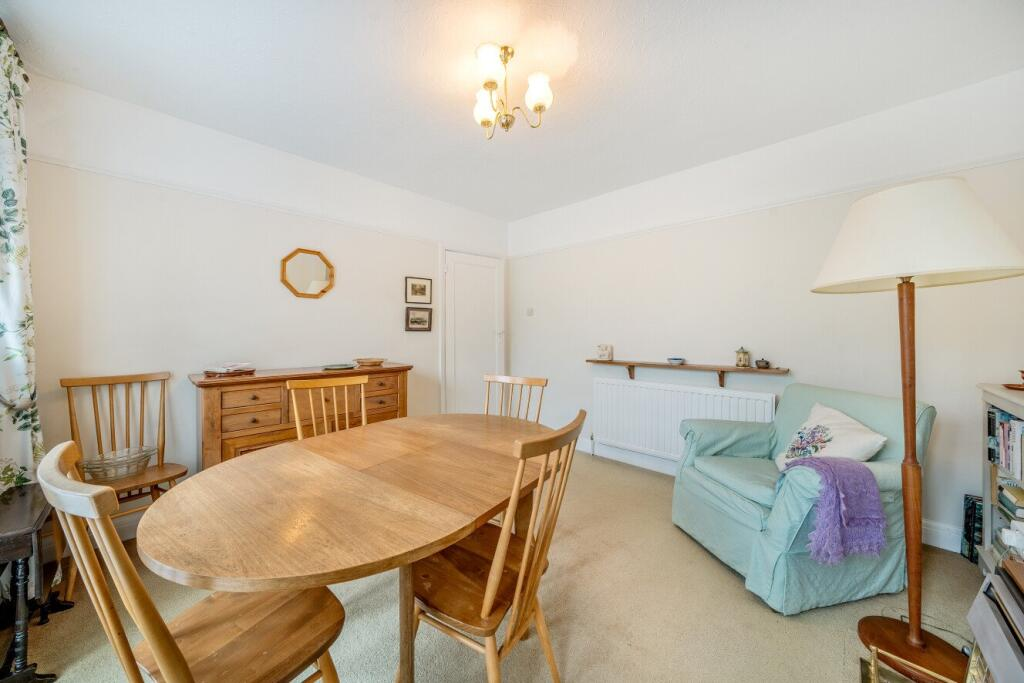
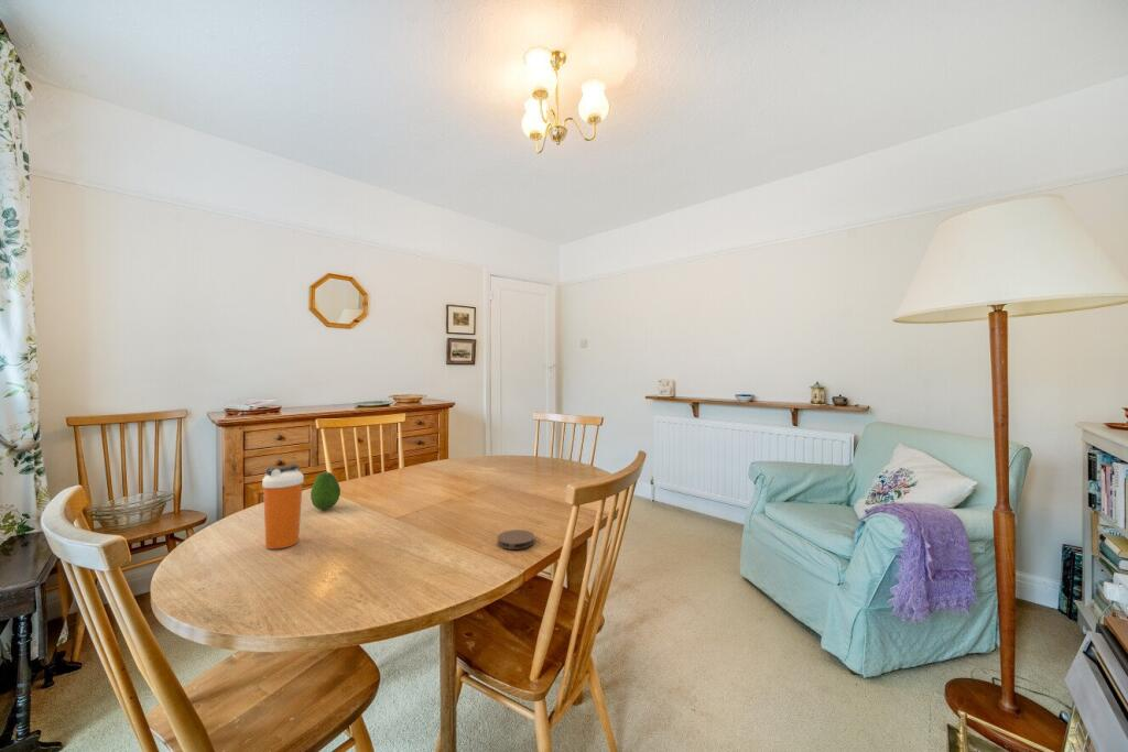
+ shaker bottle (282, 504)
+ coaster (516, 538)
+ fruit (325, 490)
